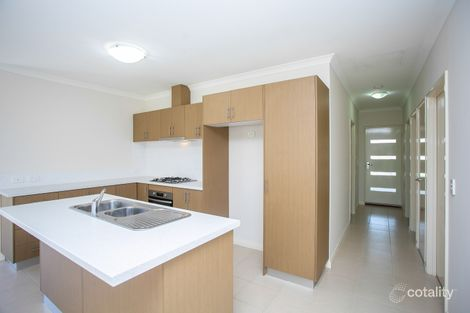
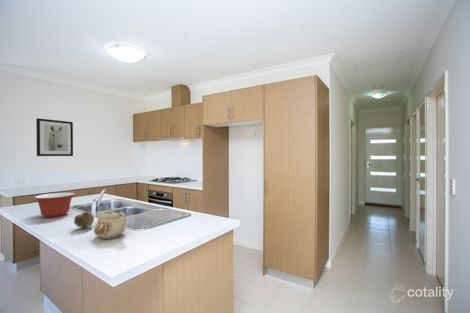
+ flower (84, 220)
+ mixing bowl (55, 205)
+ wall art (55, 138)
+ teapot (110, 222)
